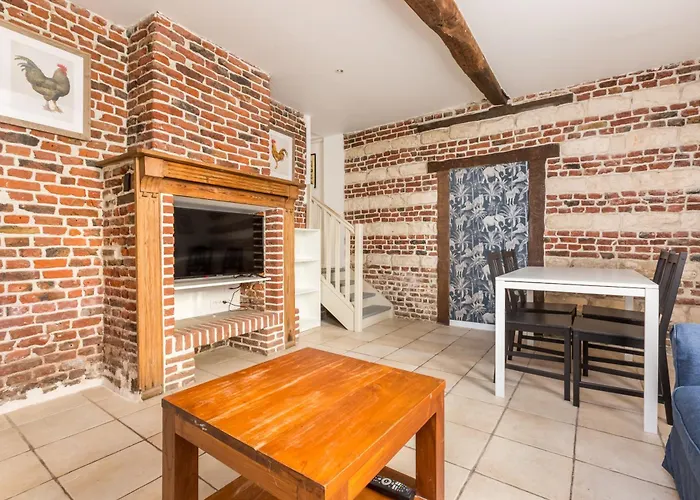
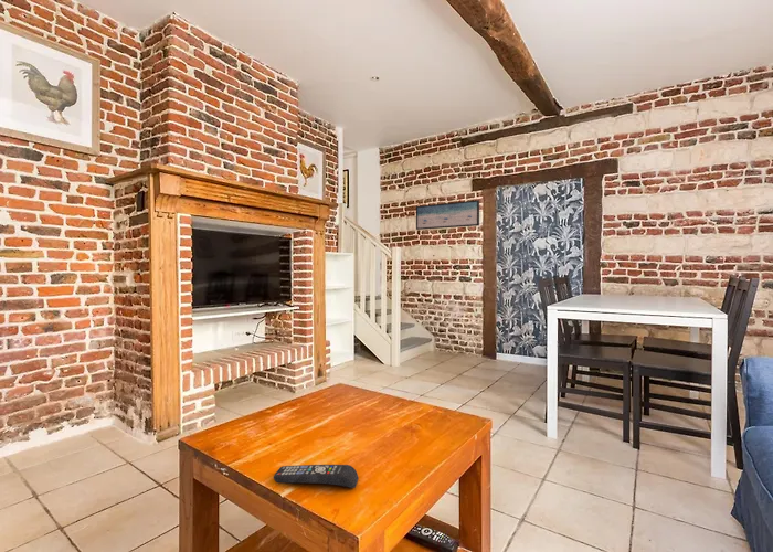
+ wall art (446, 215)
+ remote control (316, 474)
